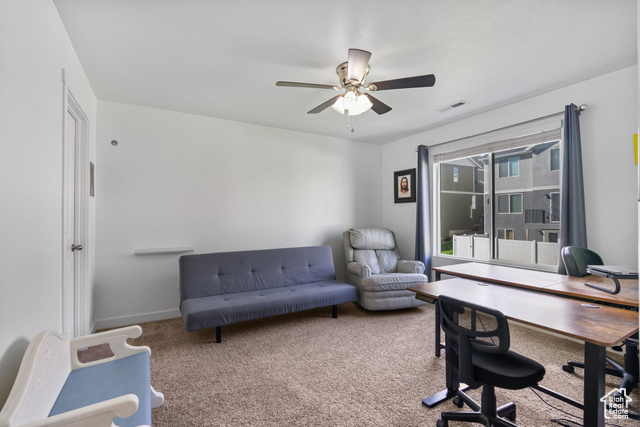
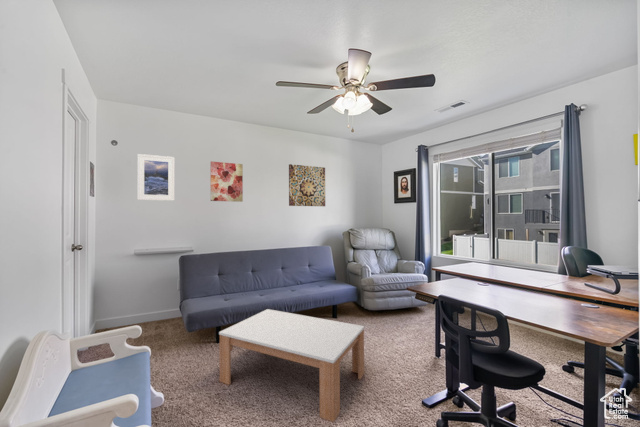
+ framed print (156, 177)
+ wall art (307, 186)
+ coffee table (293, 353)
+ wall art (226, 182)
